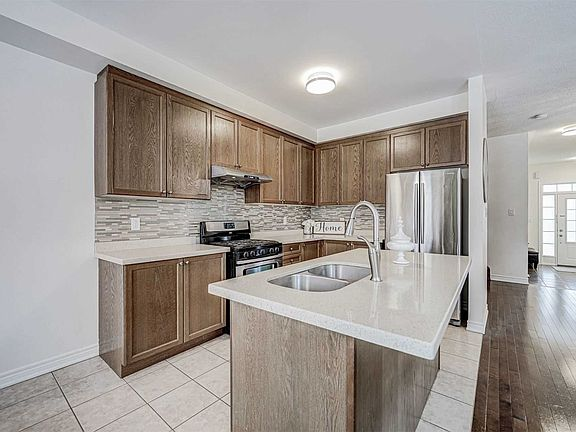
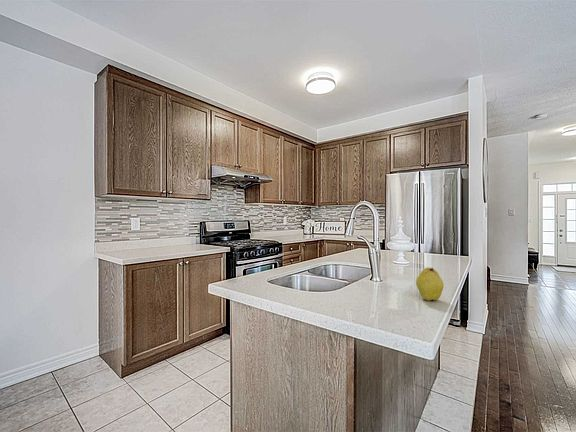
+ fruit (429, 283)
